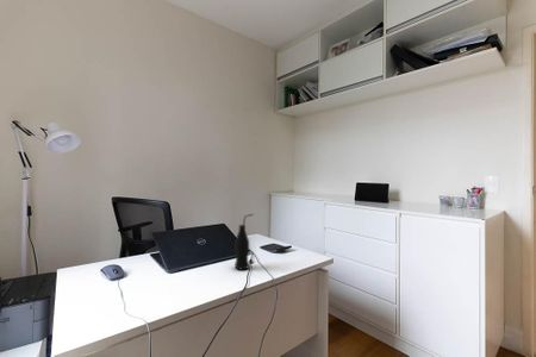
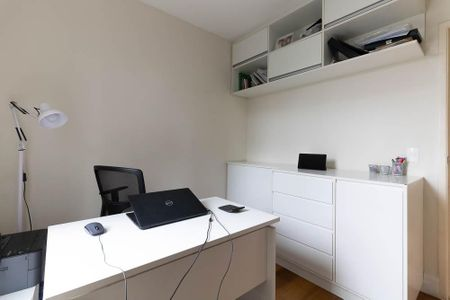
- bottle (244, 240)
